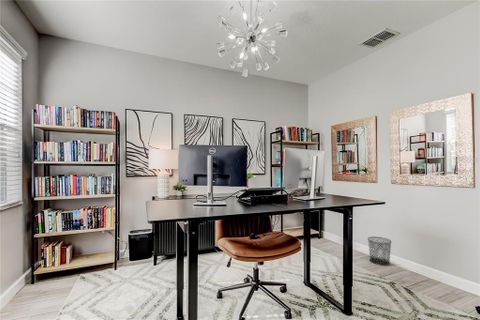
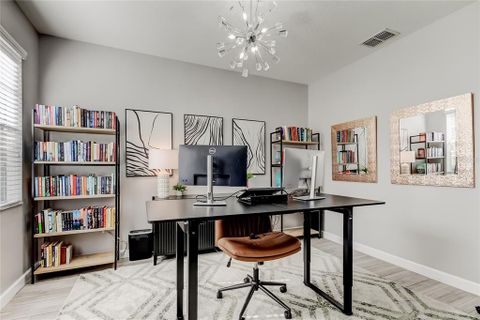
- waste bin (379, 251)
